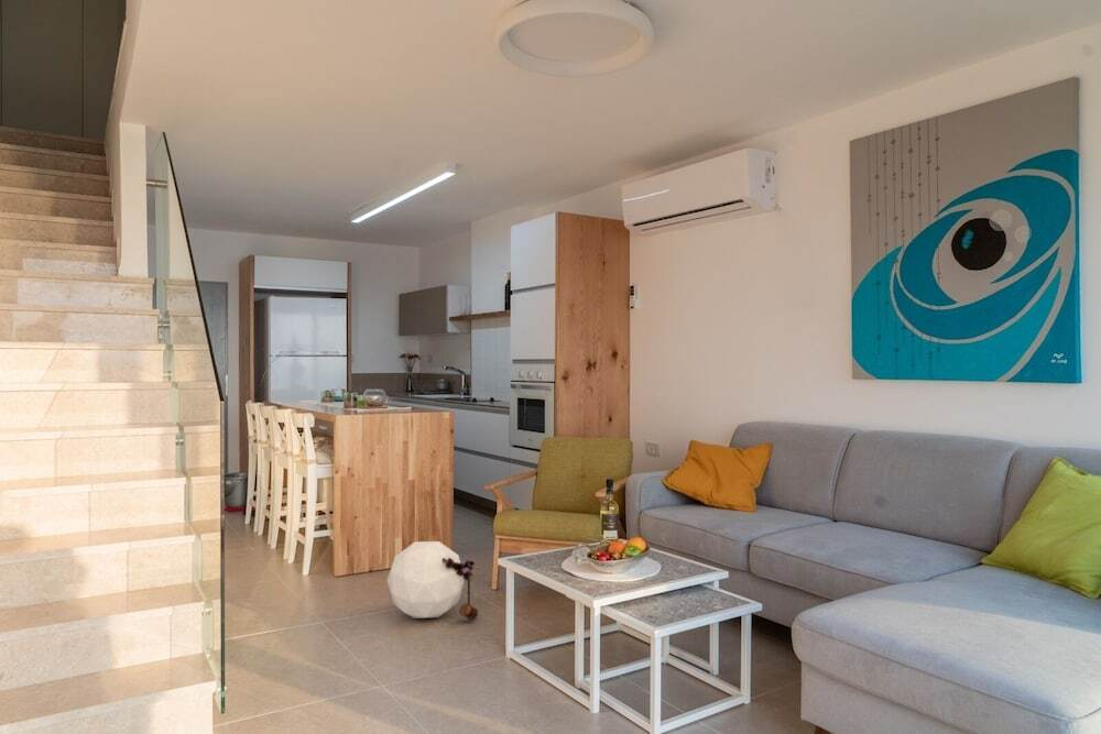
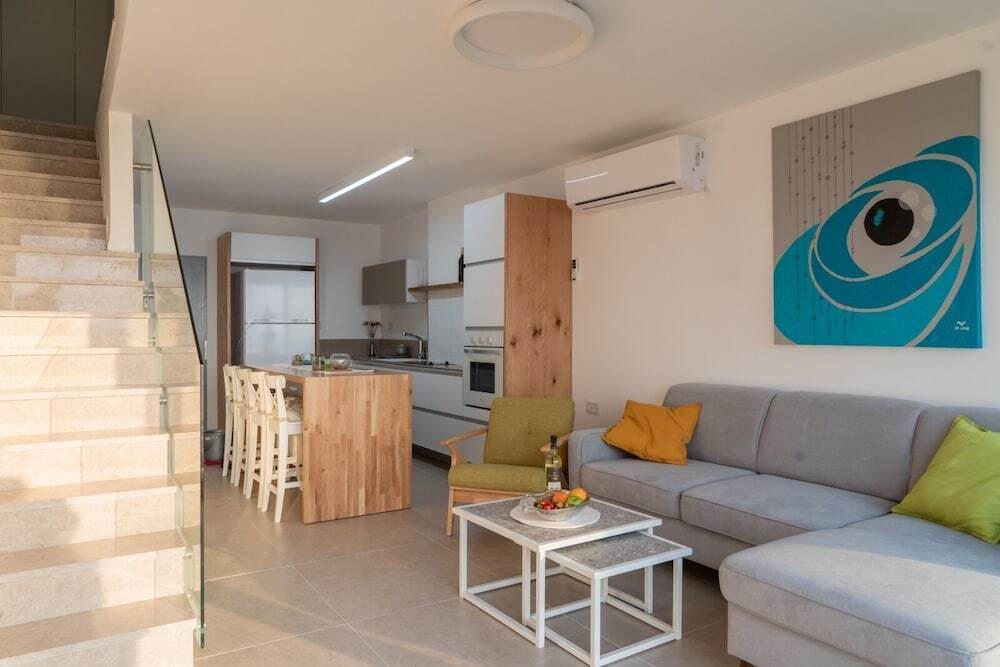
- pouf (433, 579)
